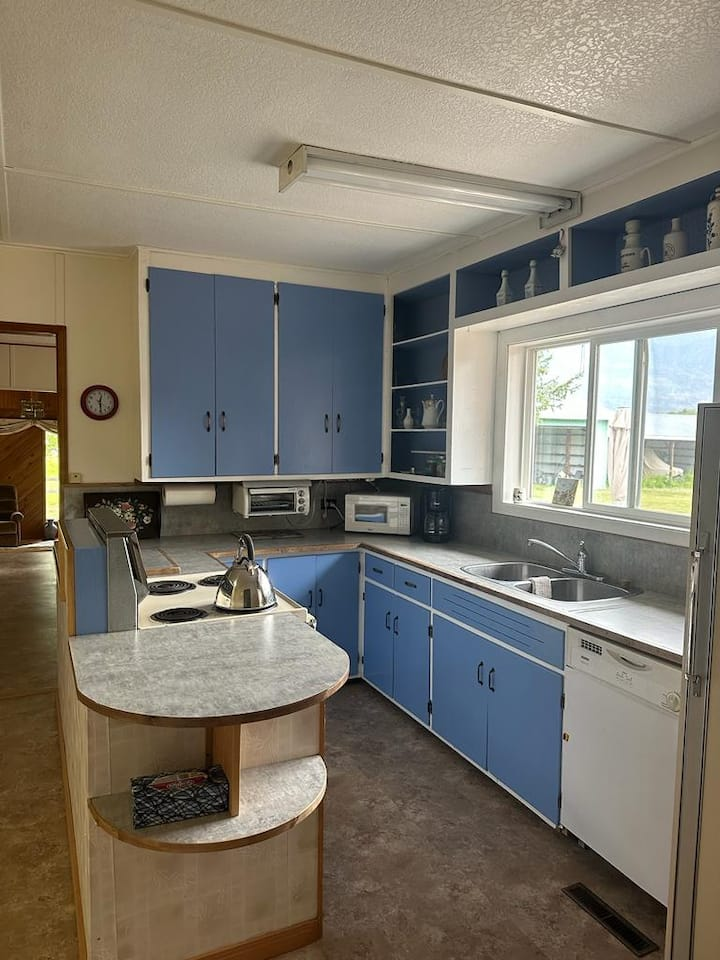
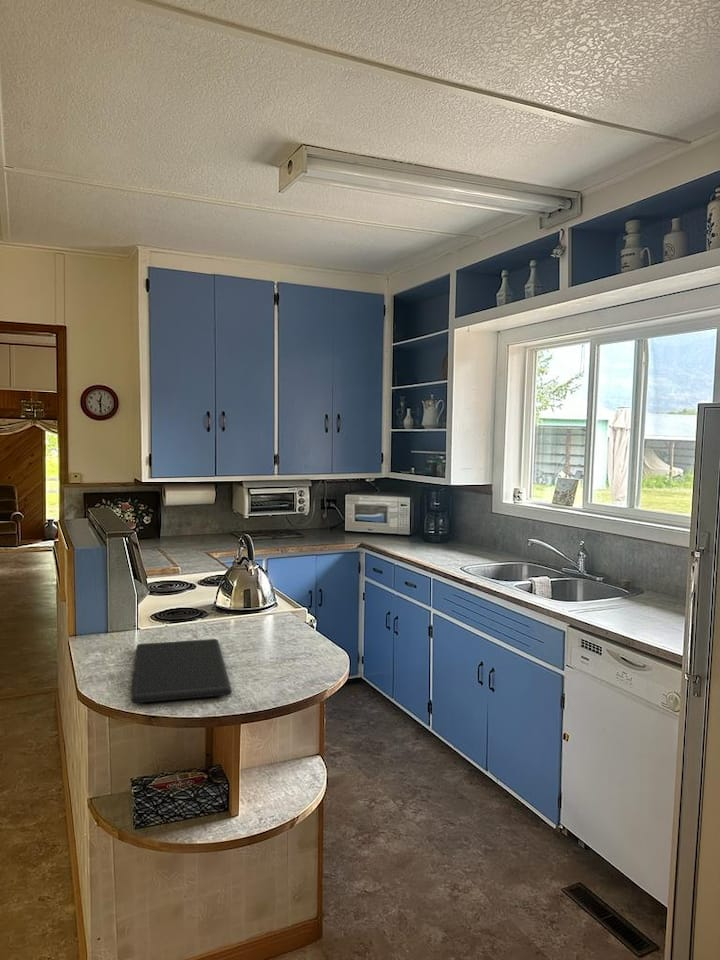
+ cutting board (179, 667)
